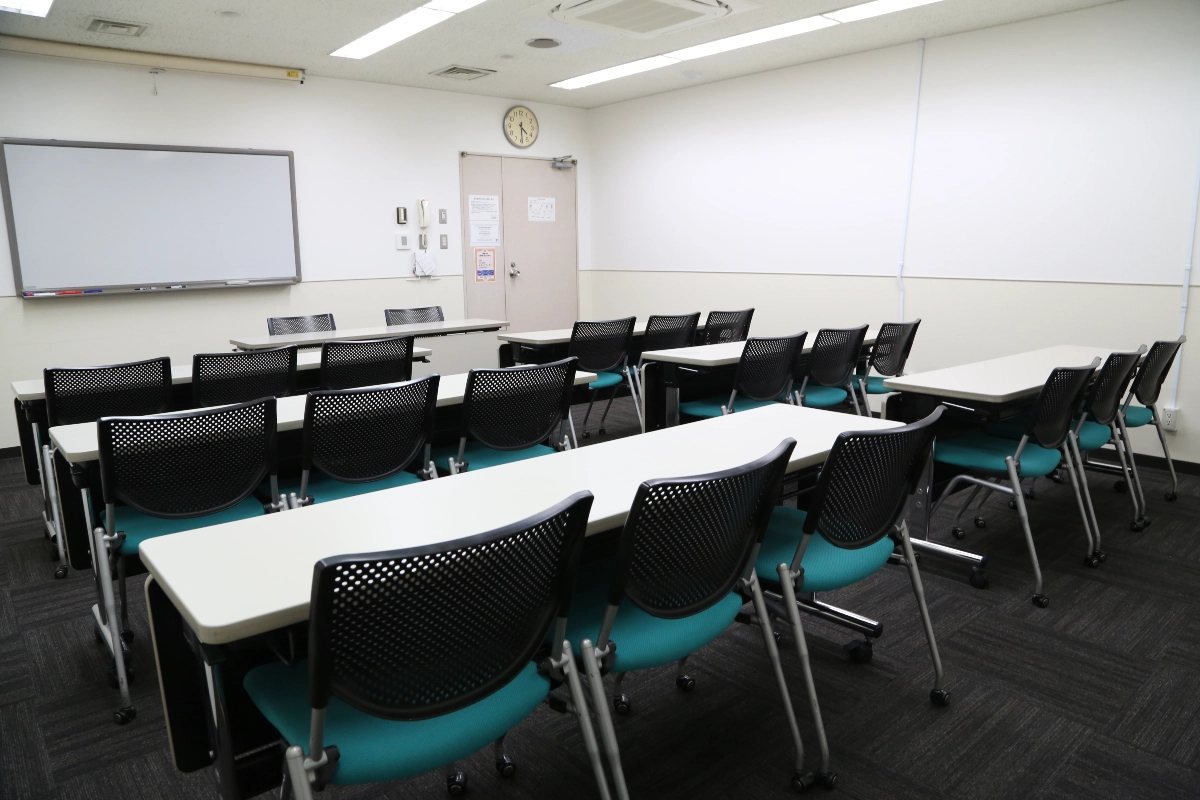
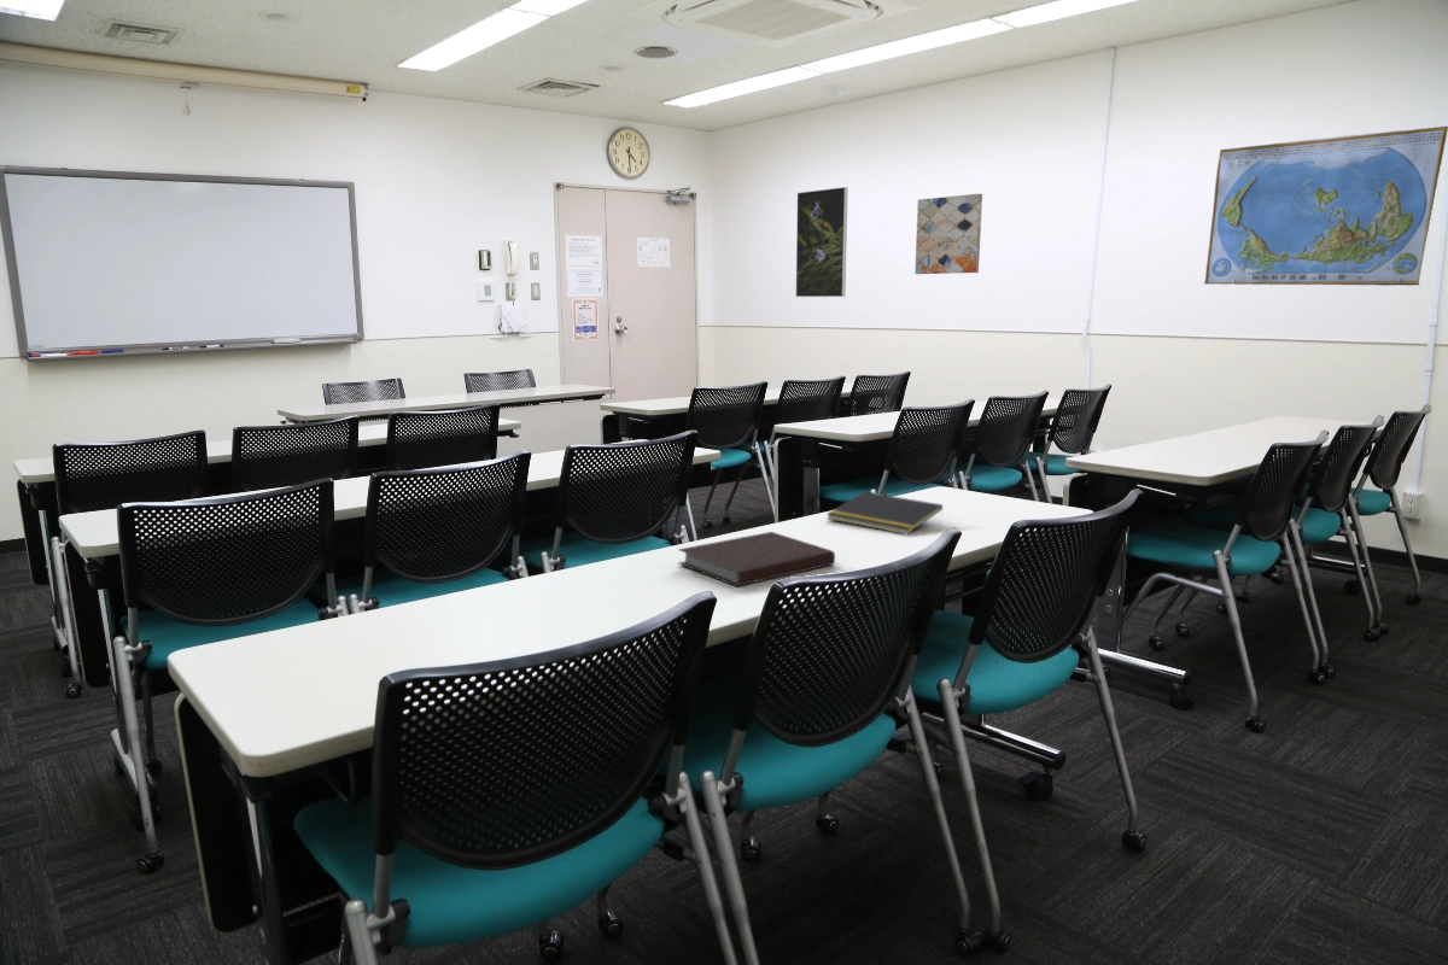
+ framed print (821, 244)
+ notepad (883, 511)
+ wall art (947, 235)
+ world map (1314, 212)
+ notebook (755, 557)
